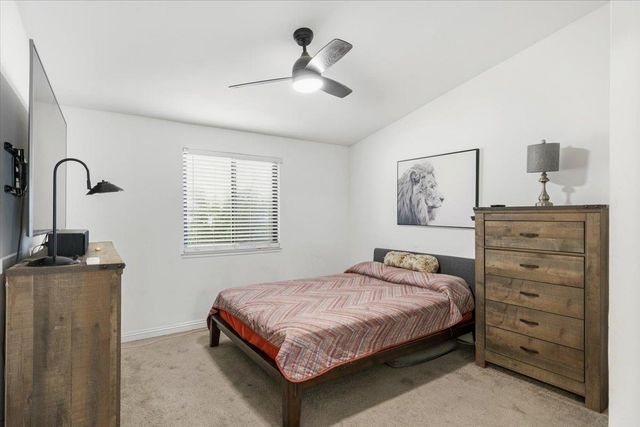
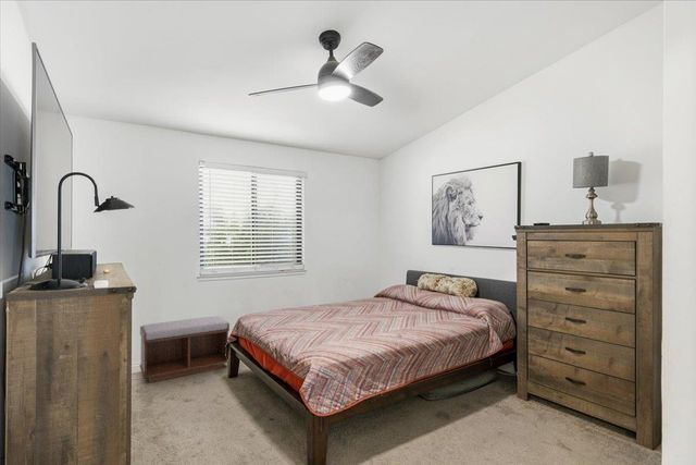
+ bench (185, 345)
